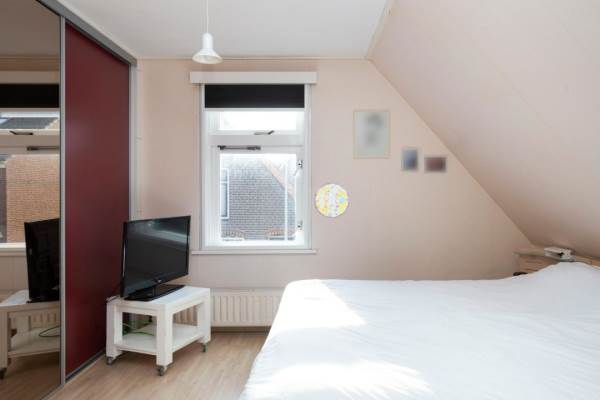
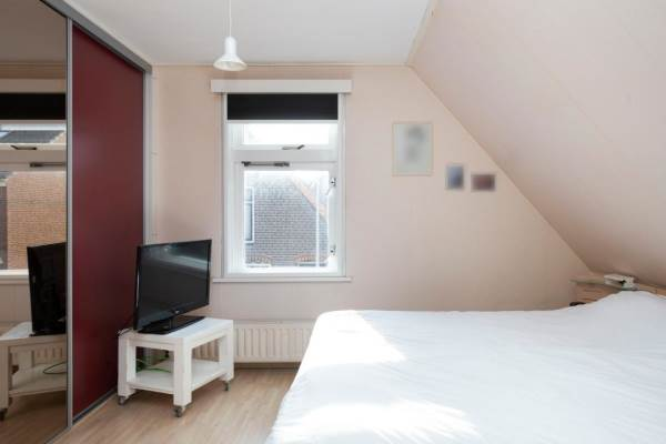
- manhole cover (331, 200)
